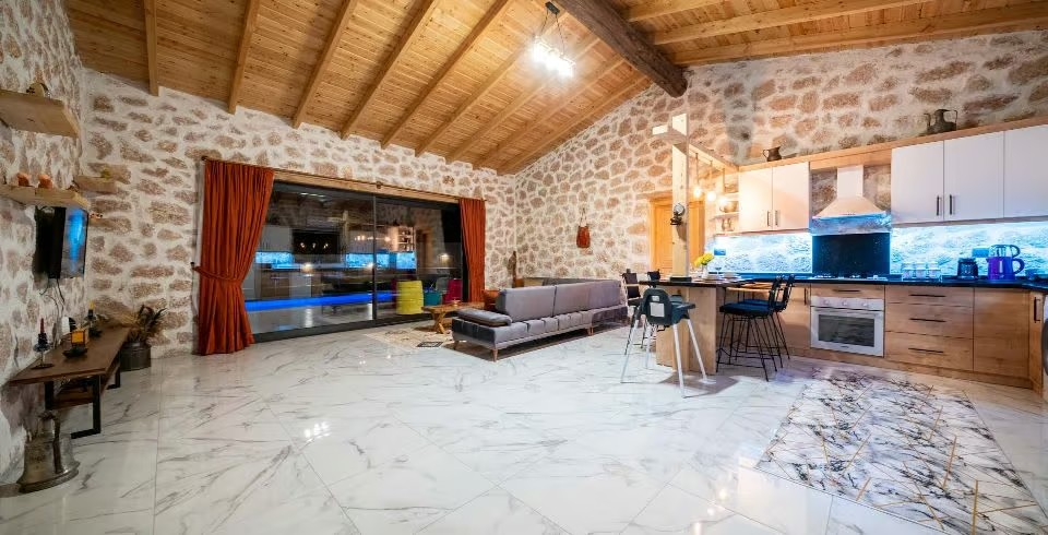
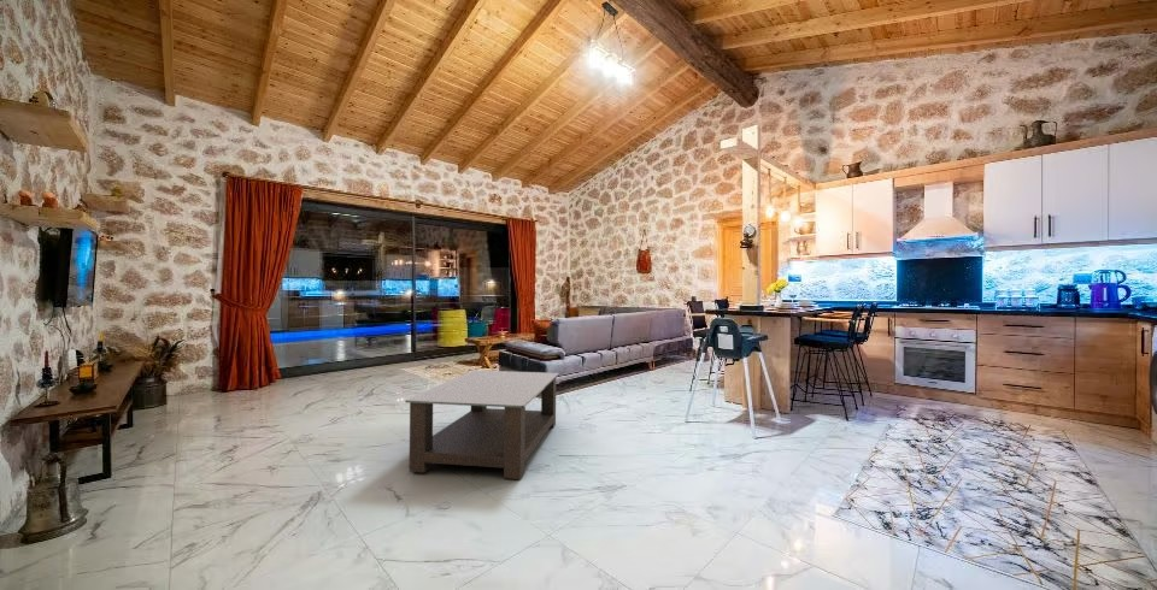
+ coffee table (493, 414)
